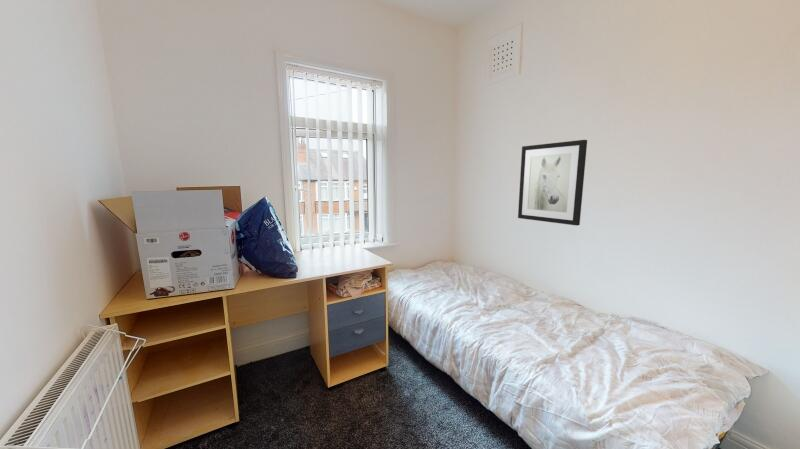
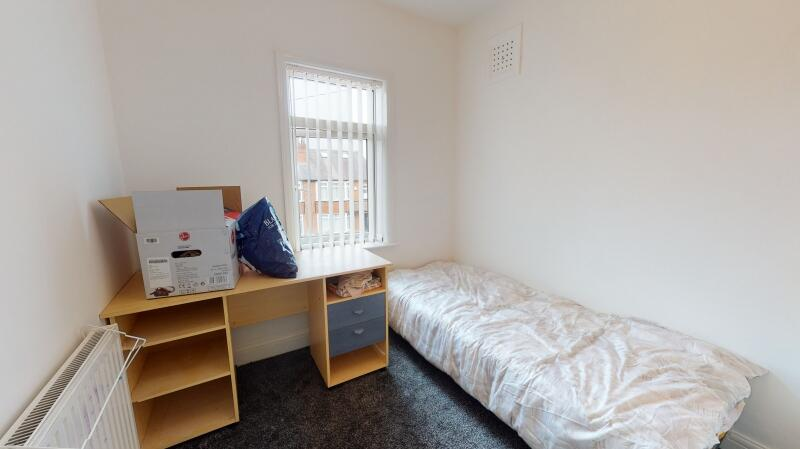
- wall art (548, 183)
